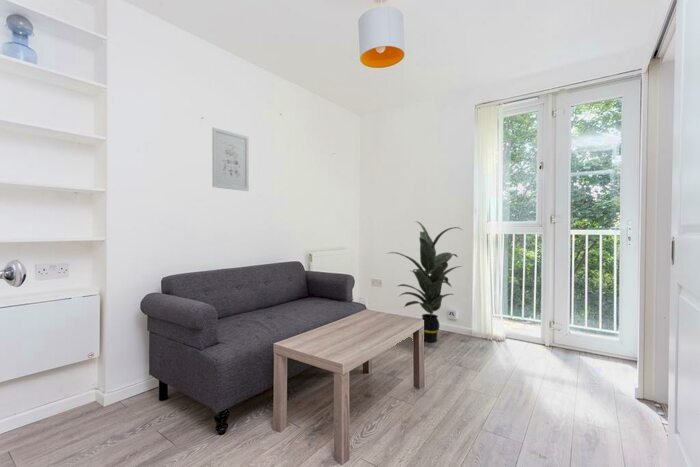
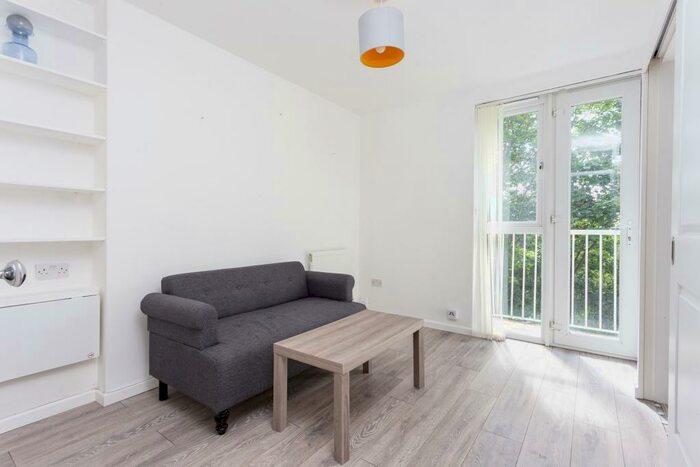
- wall art (231, 160)
- indoor plant (427, 279)
